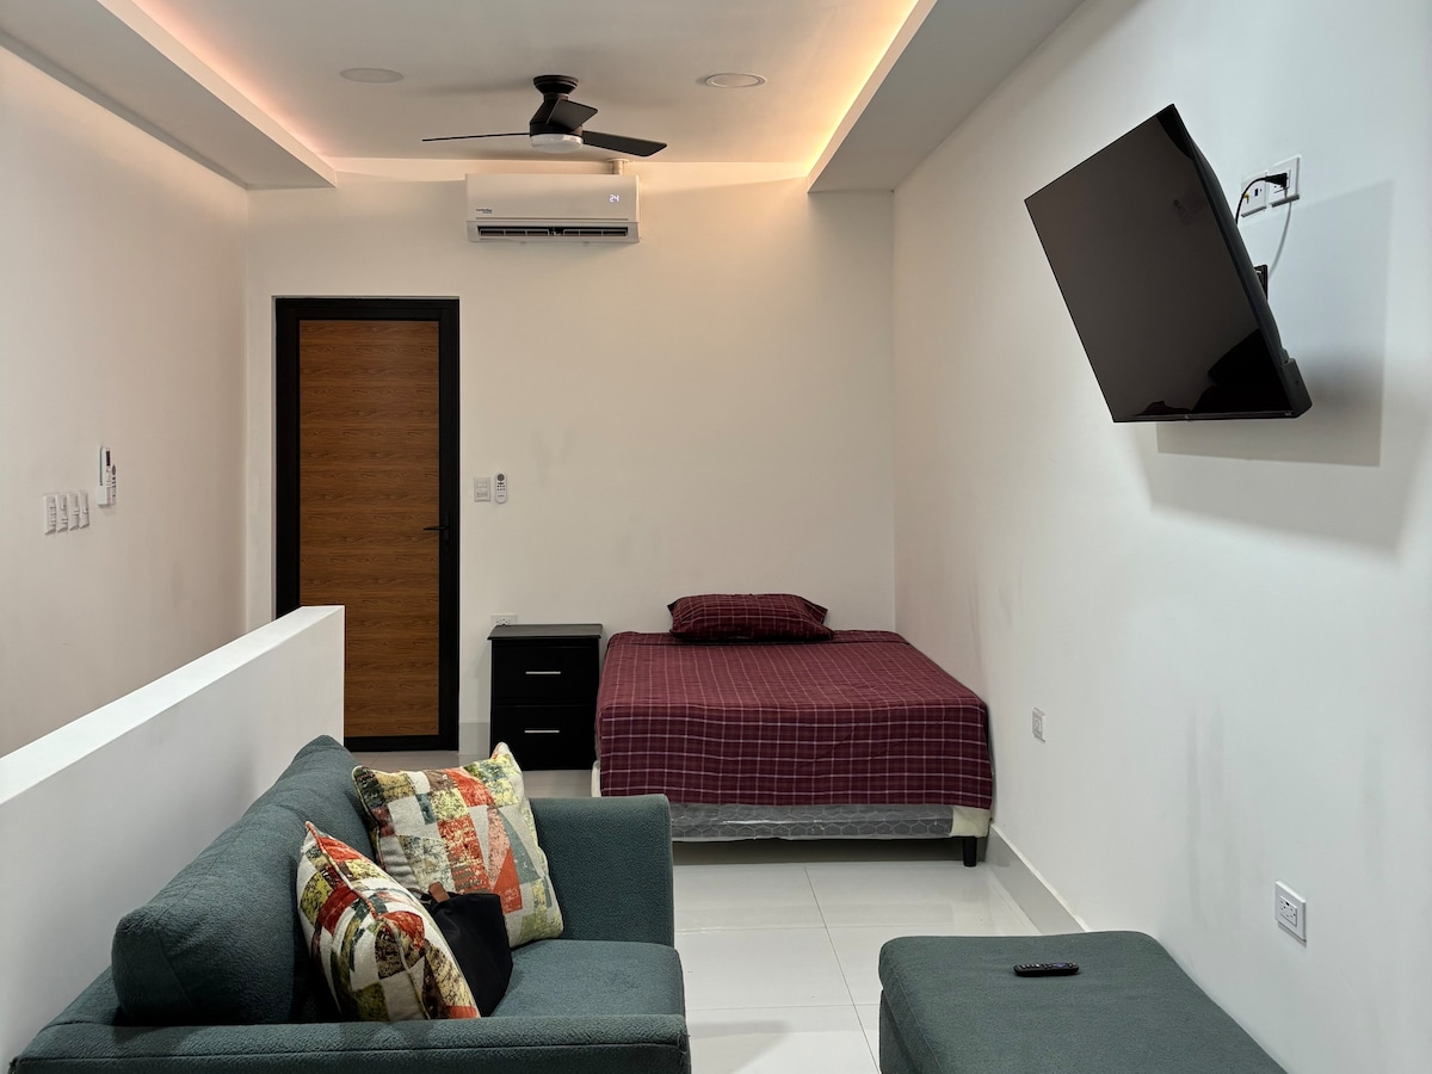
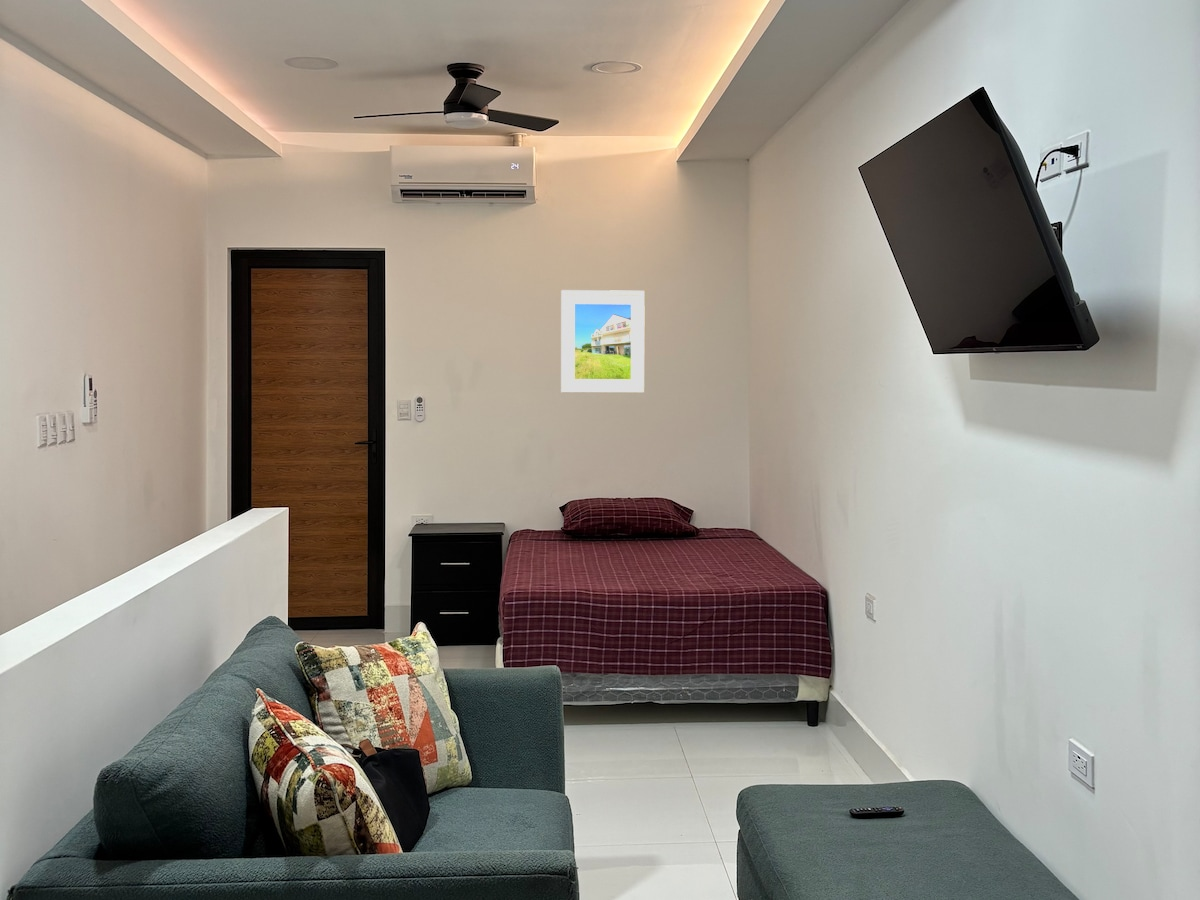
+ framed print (602, 341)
